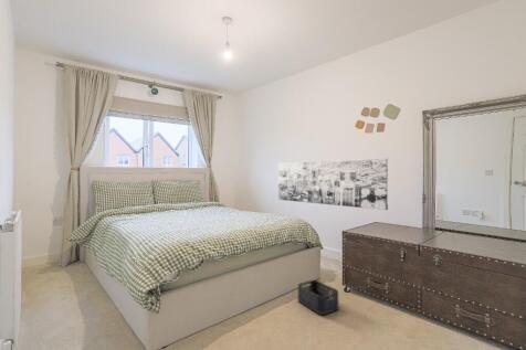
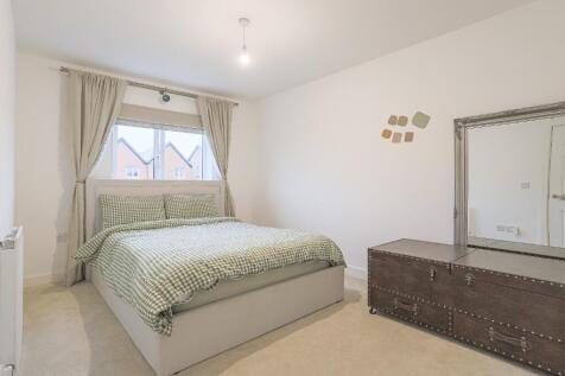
- storage bin (317, 296)
- wall art (324, 182)
